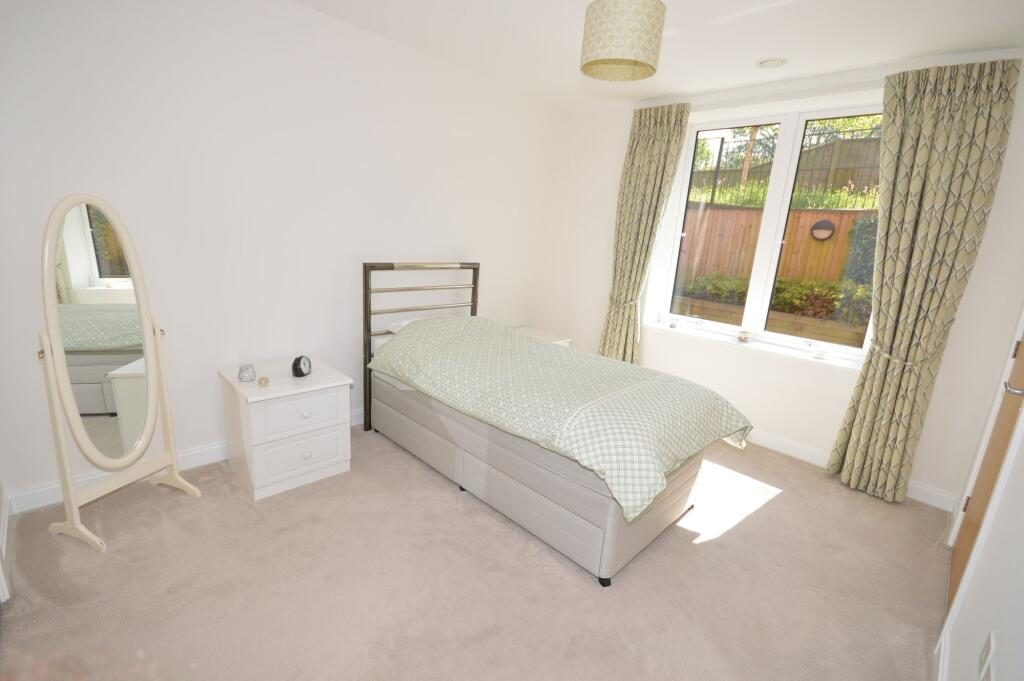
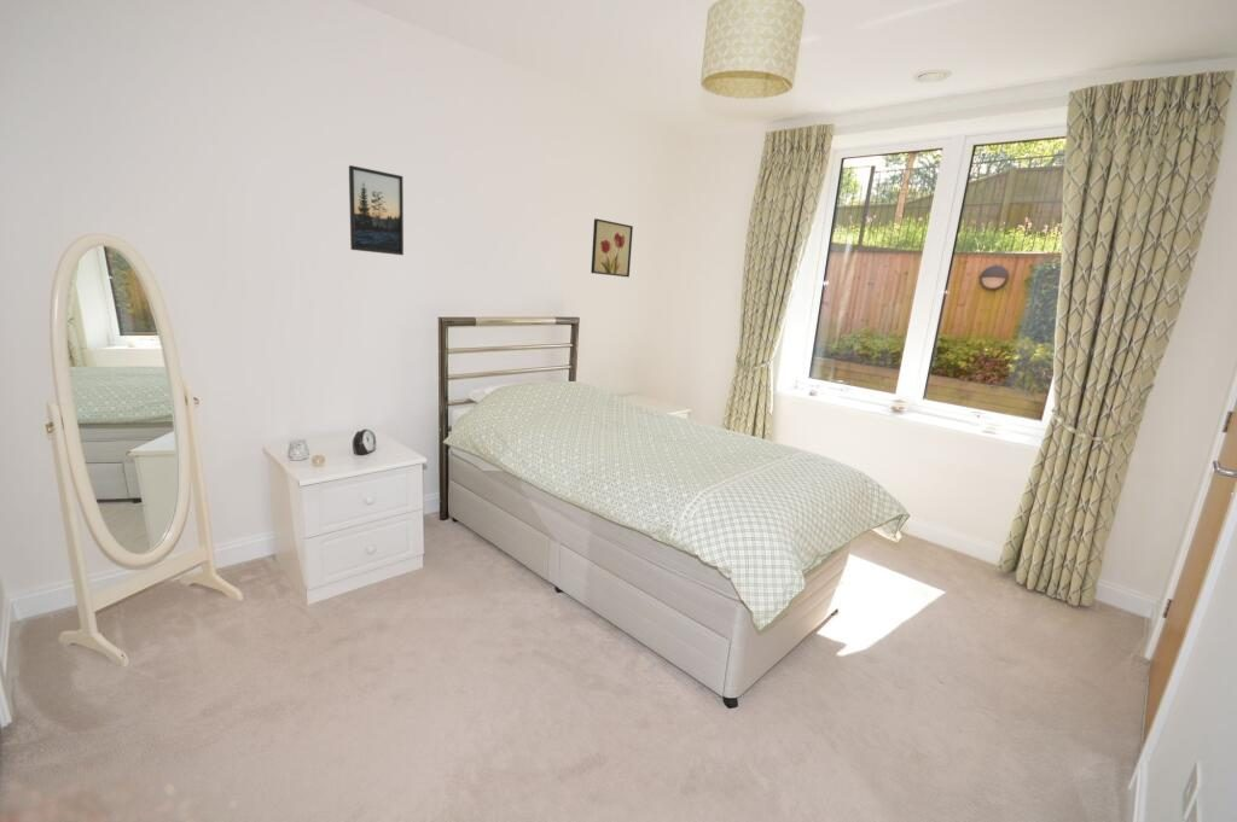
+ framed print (377, 211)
+ wall art (611, 249)
